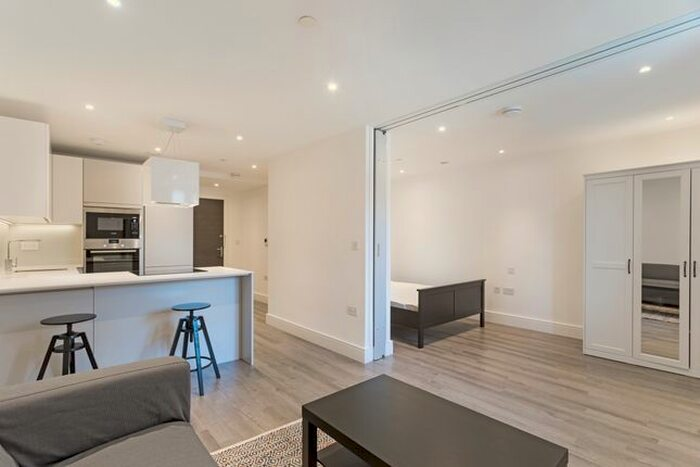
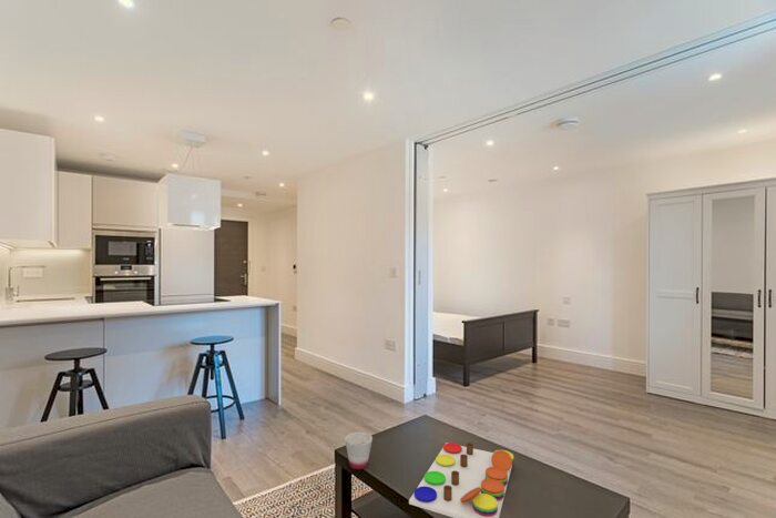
+ cup (358, 451)
+ board game (467, 471)
